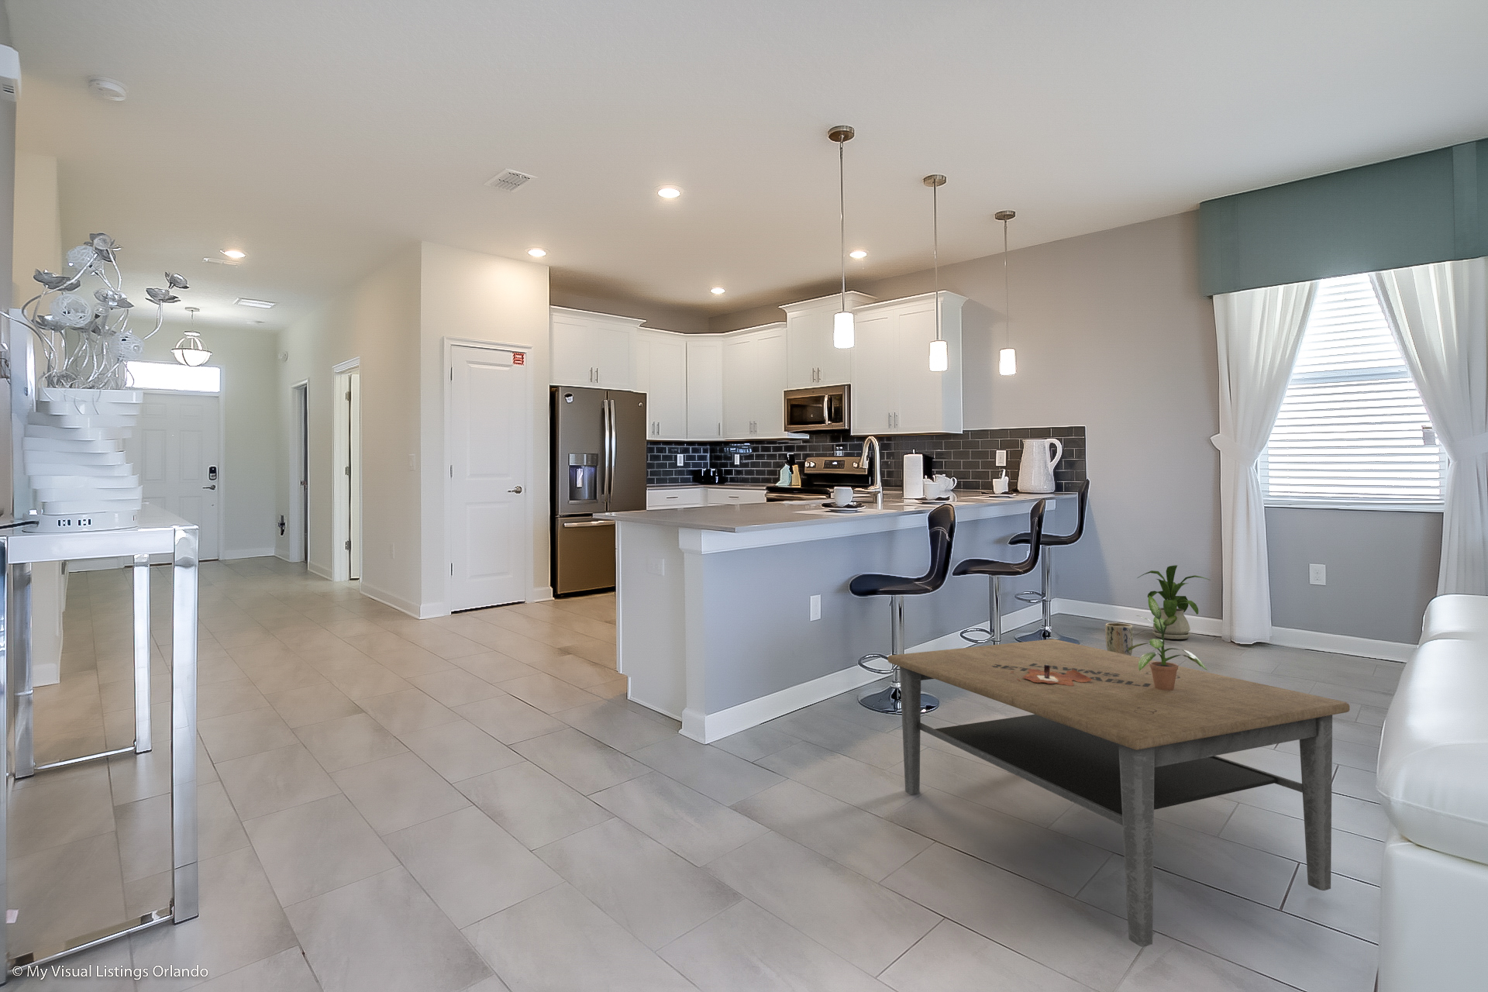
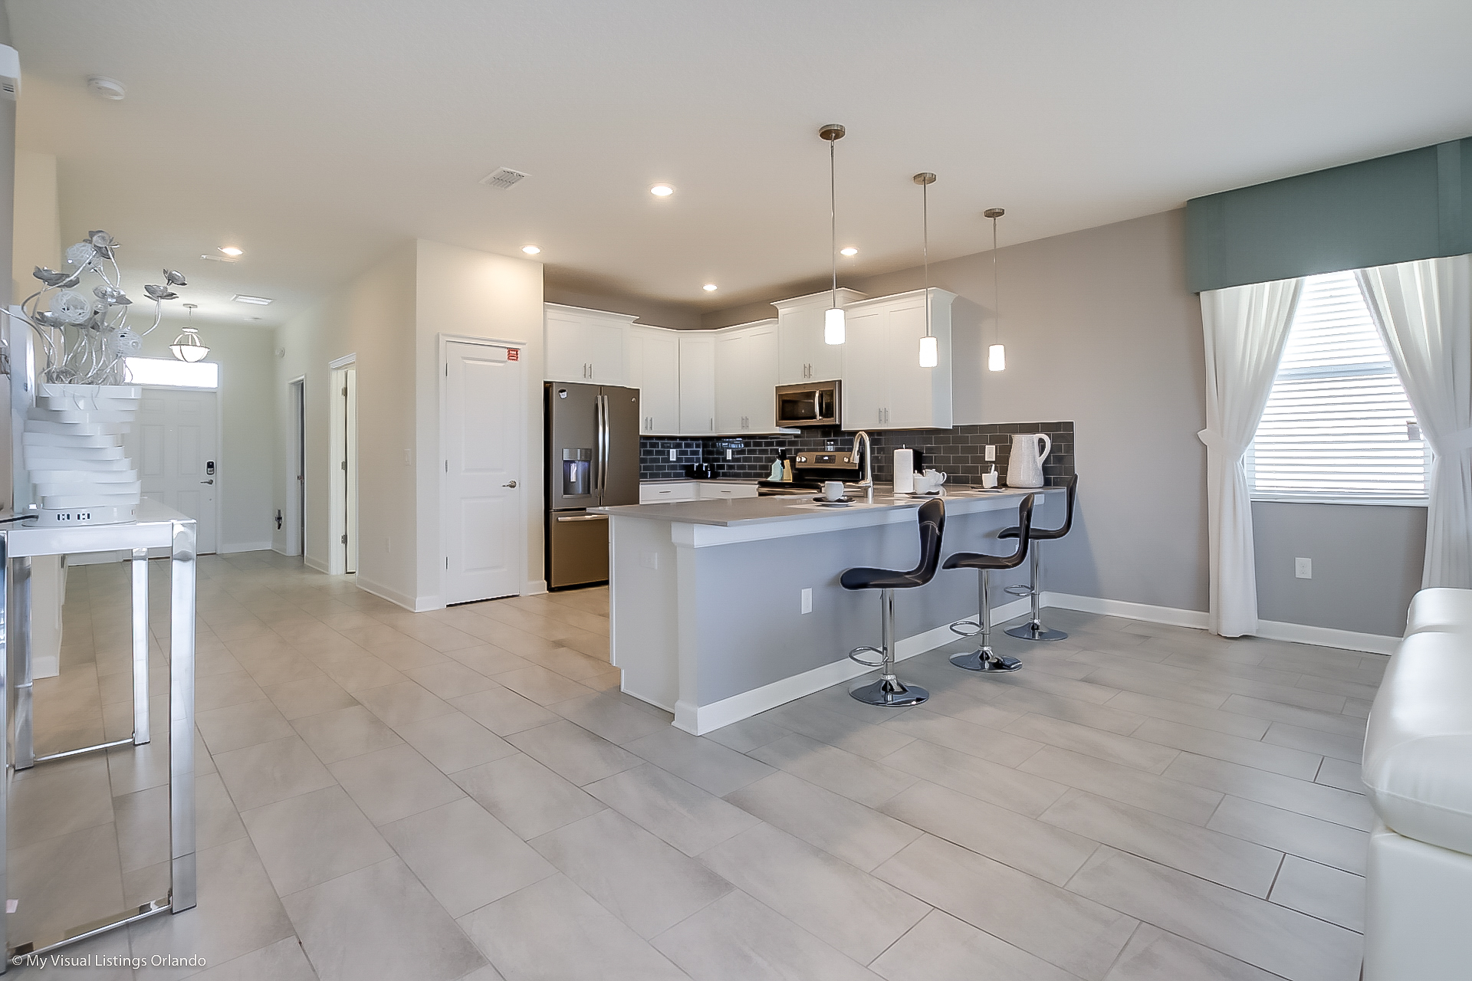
- candle (1048, 670)
- potted plant (1164, 641)
- coffee table (1085, 755)
- plant pot (1118, 642)
- house plant (1175, 599)
